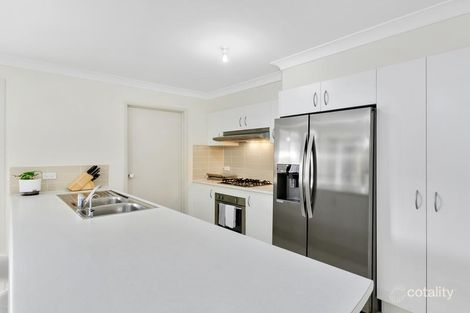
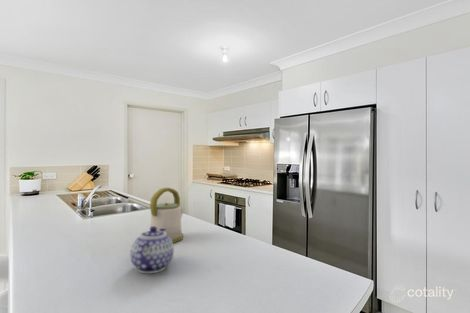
+ teapot (152, 246)
+ kettle (168, 212)
